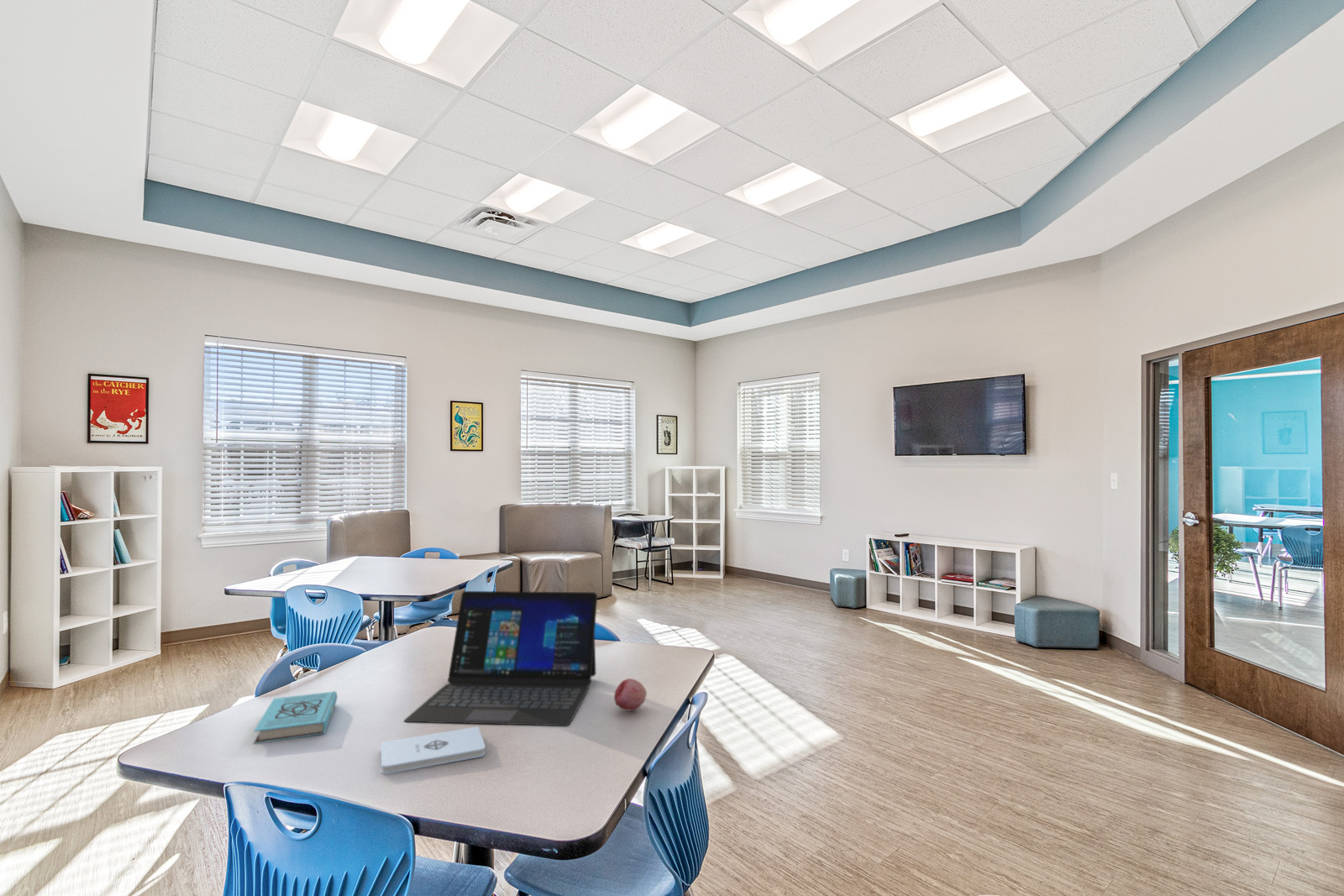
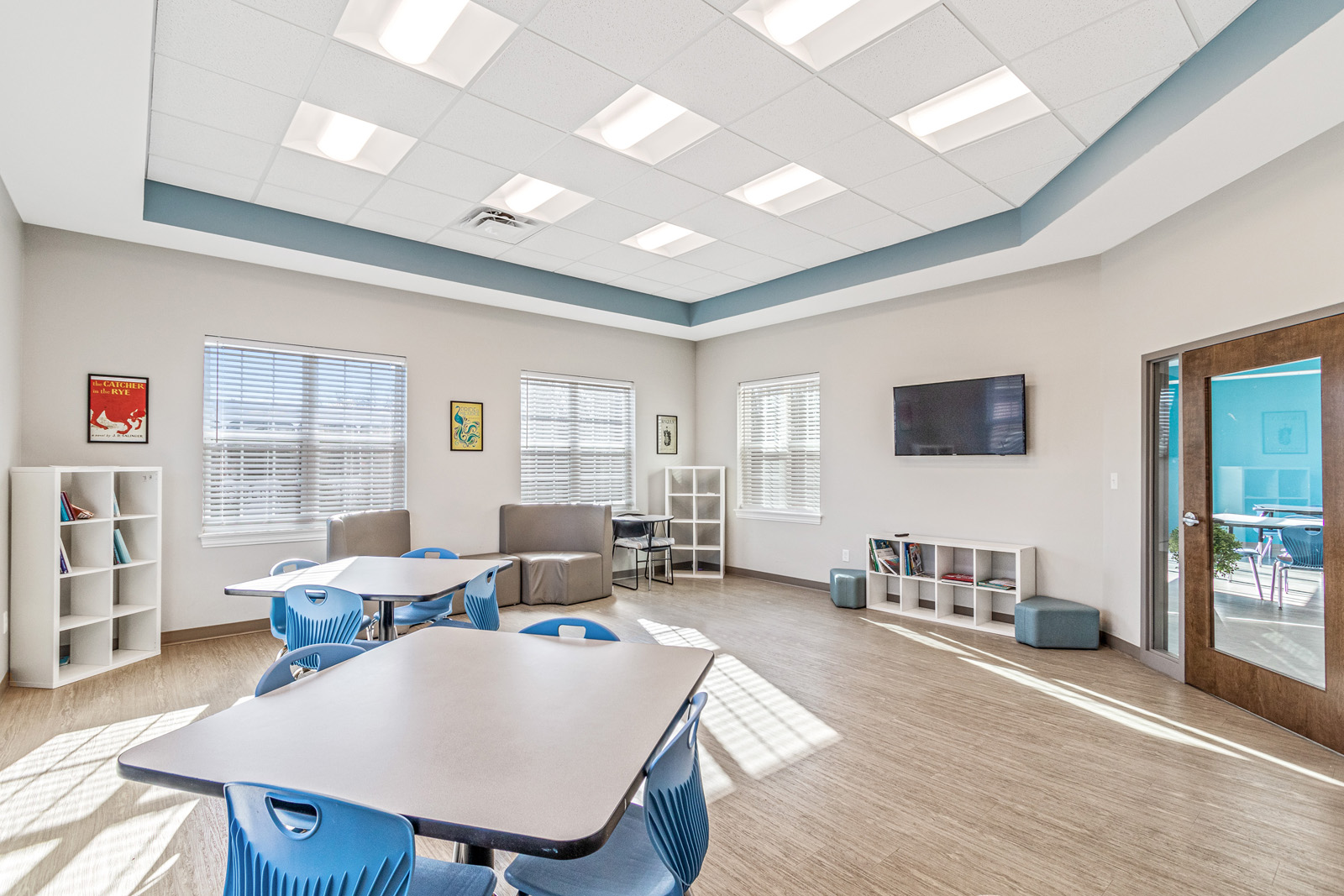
- book (298, 715)
- laptop (510, 650)
- fruit (630, 694)
- notepad (433, 749)
